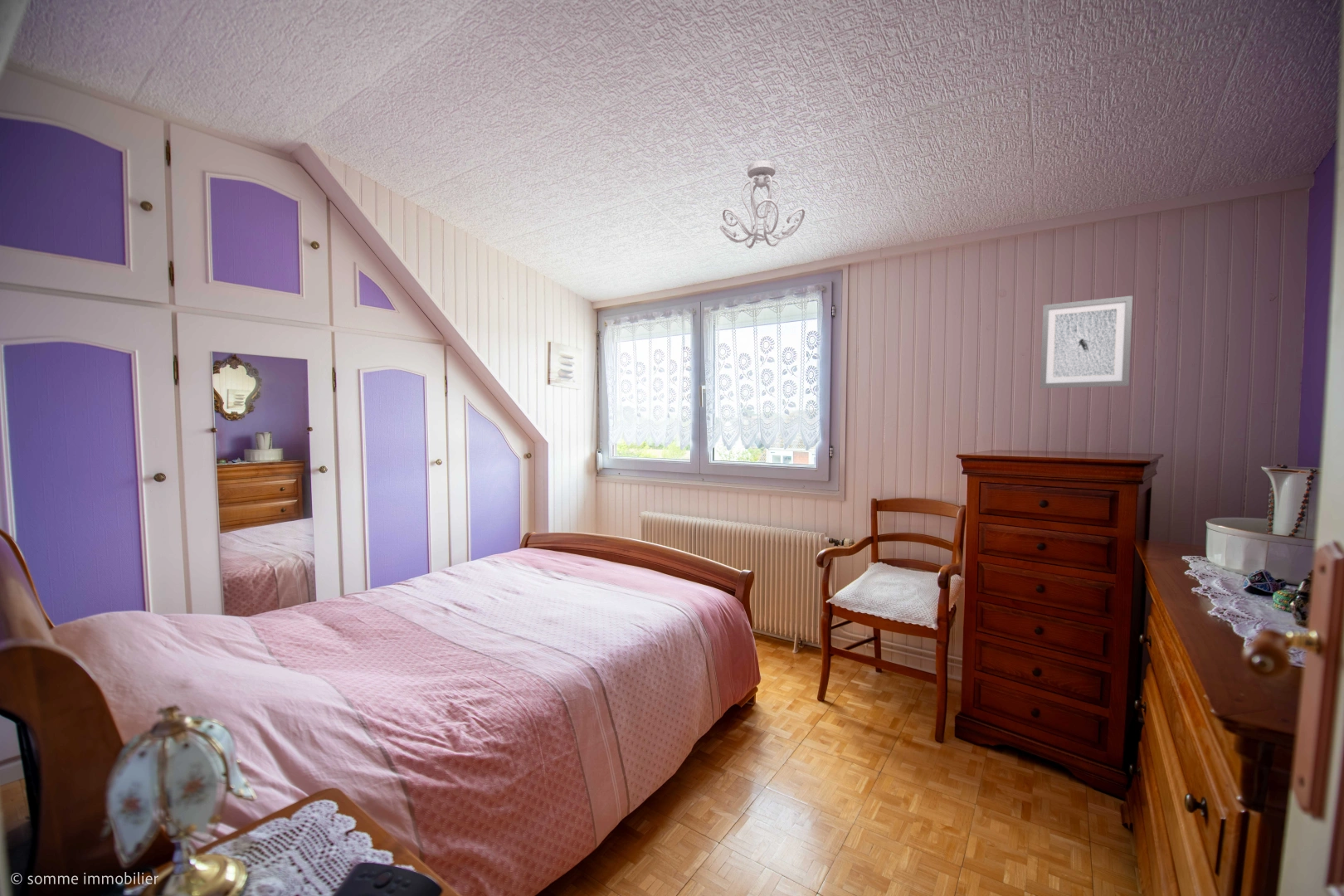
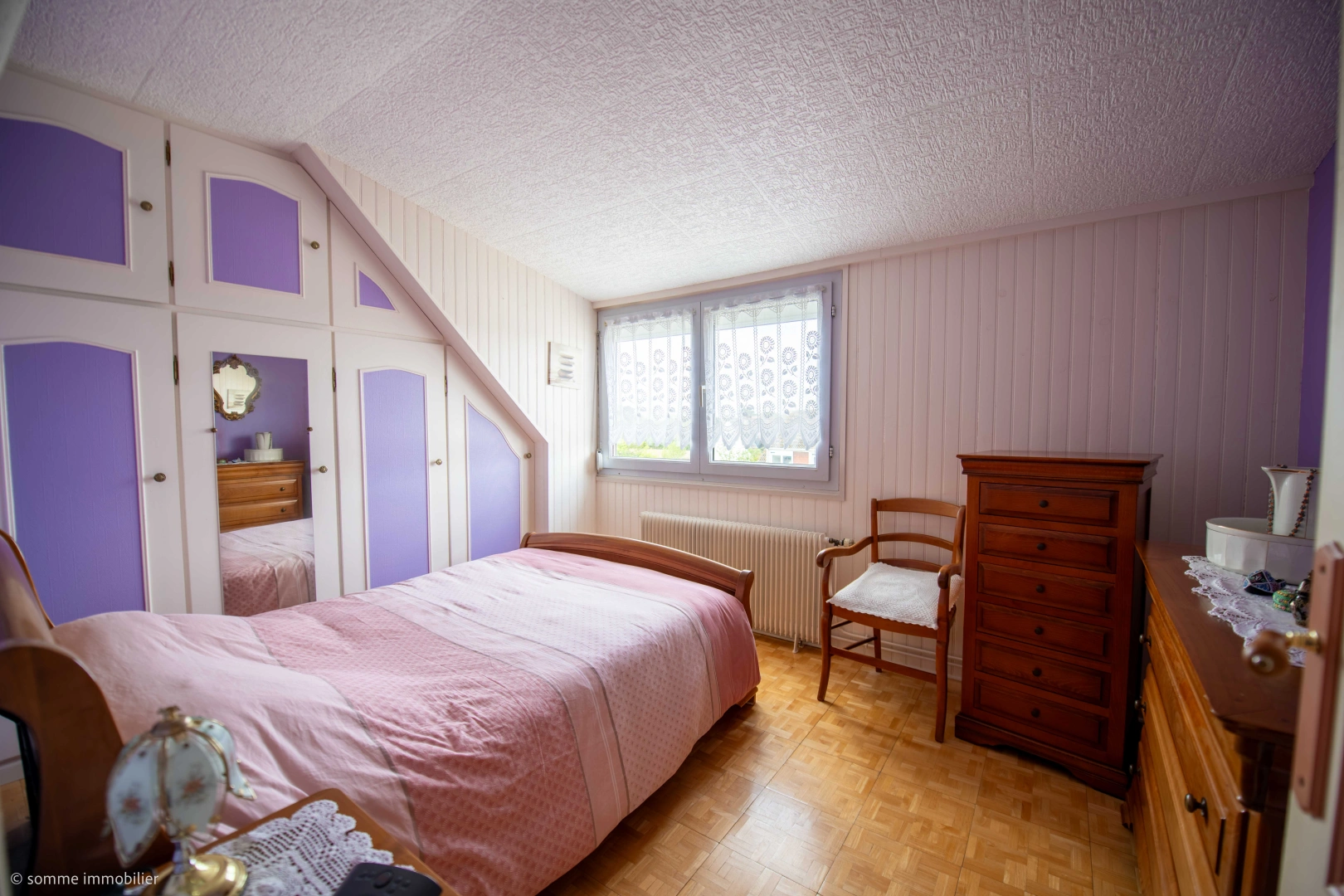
- wall art (1083, 344)
- ceiling light fixture (760, 204)
